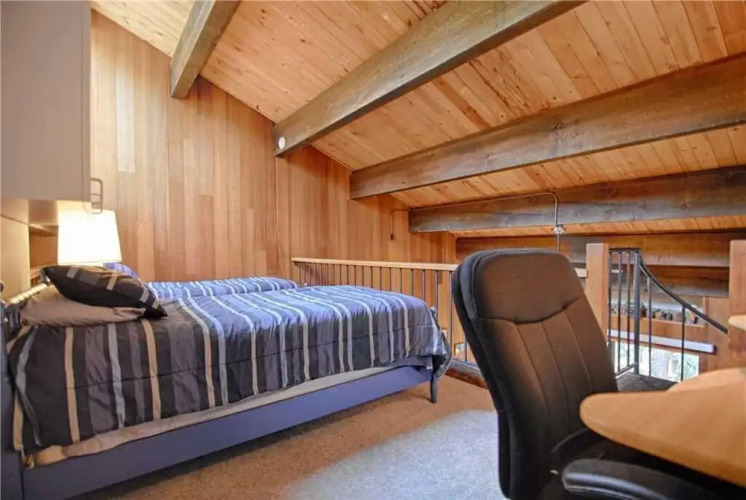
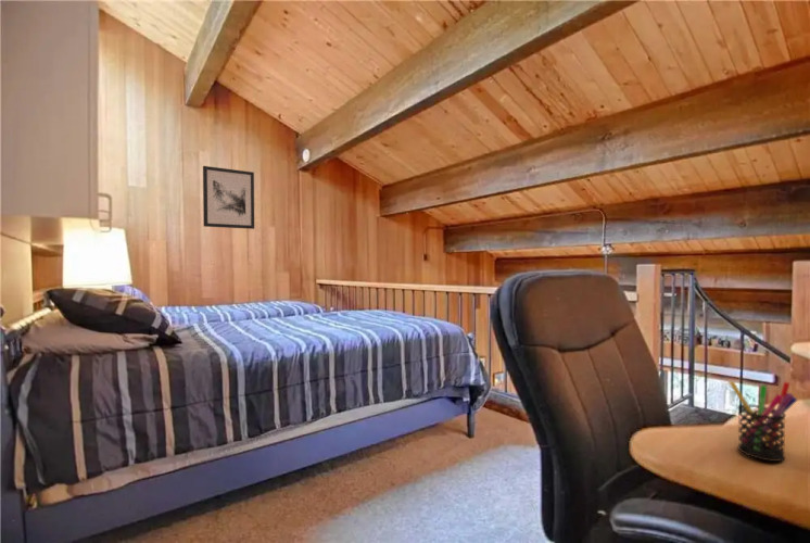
+ wall art (229, 198)
+ pen holder (763, 415)
